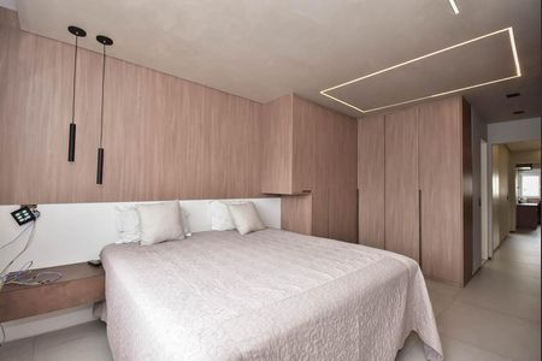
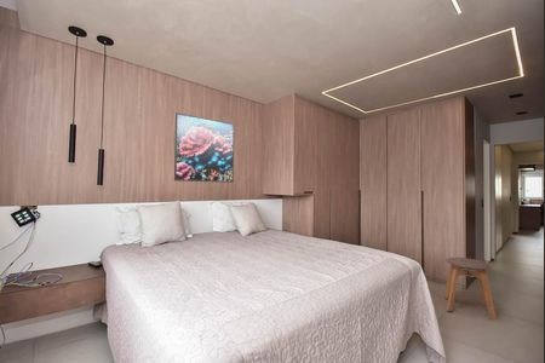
+ stool (471, 276)
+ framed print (206, 150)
